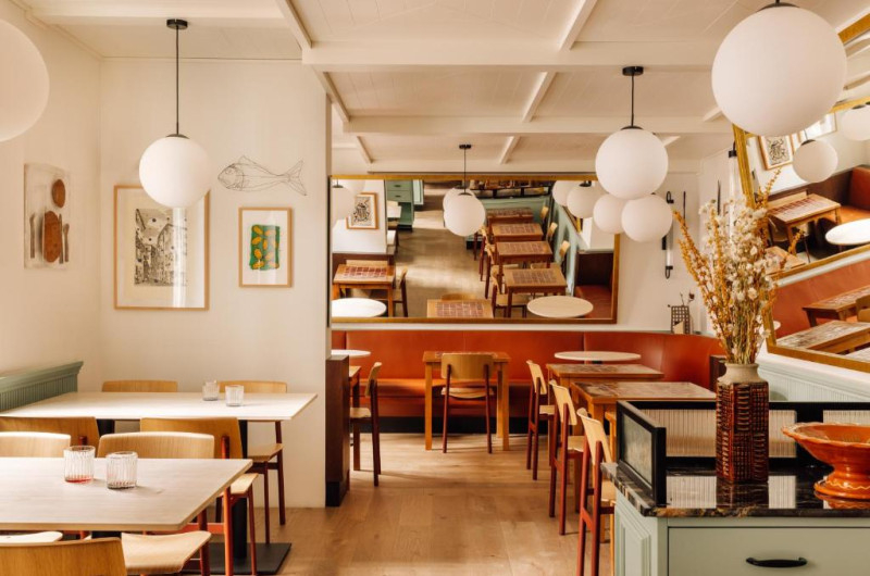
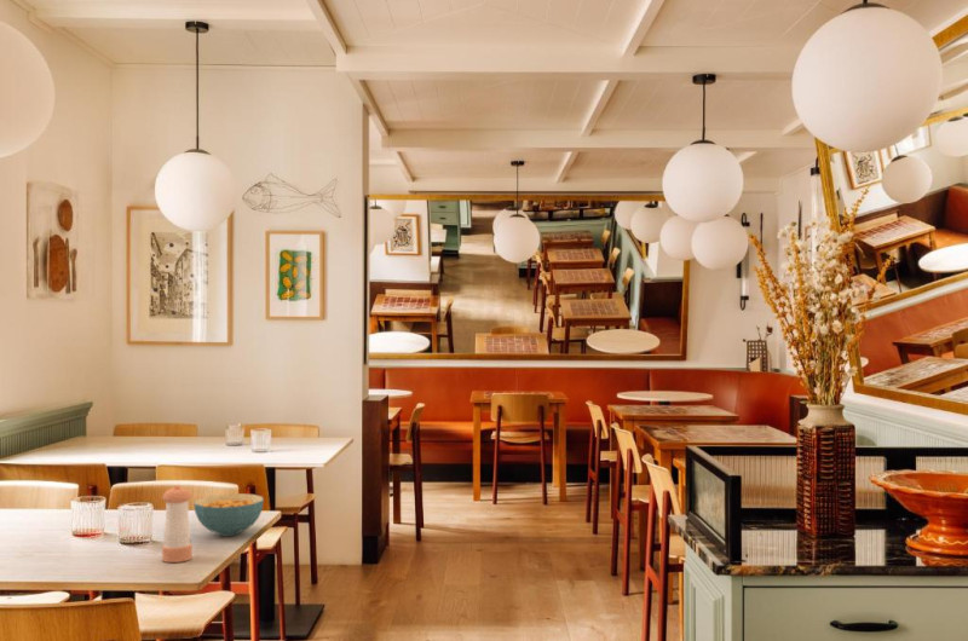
+ cereal bowl (229, 516)
+ pepper shaker (177, 521)
